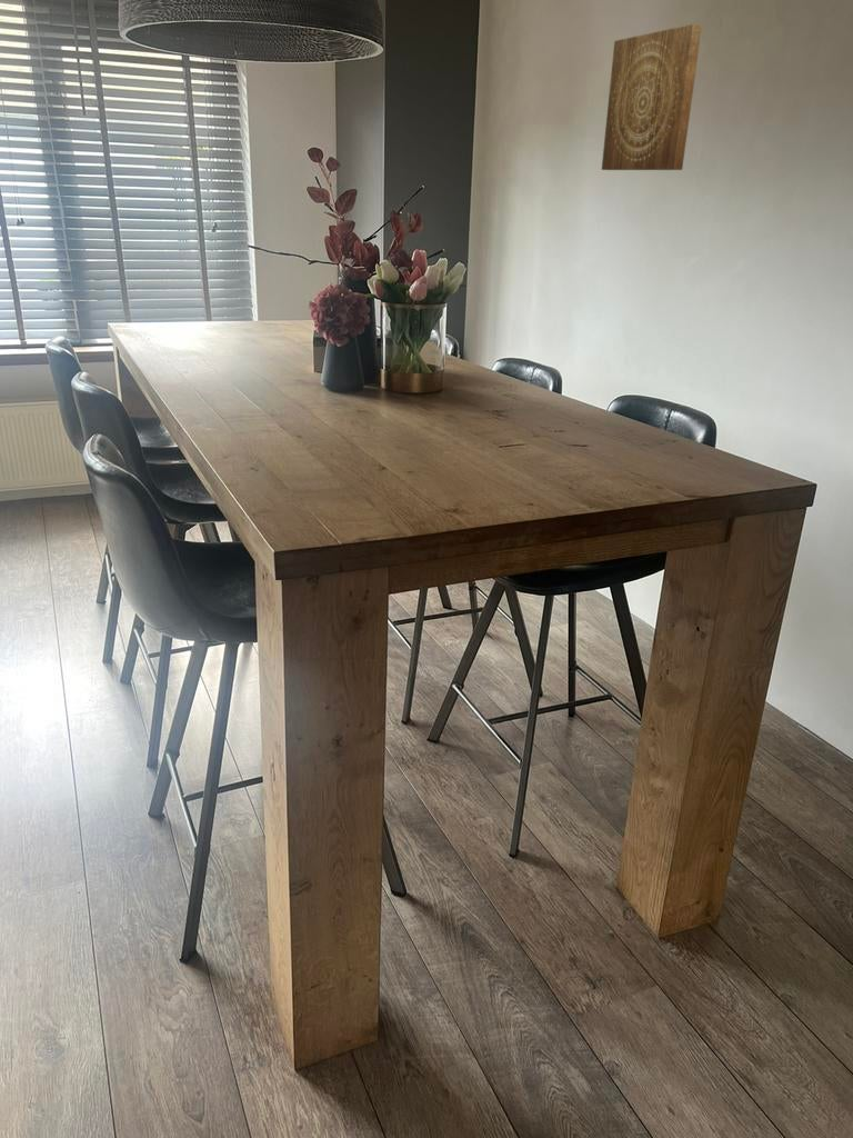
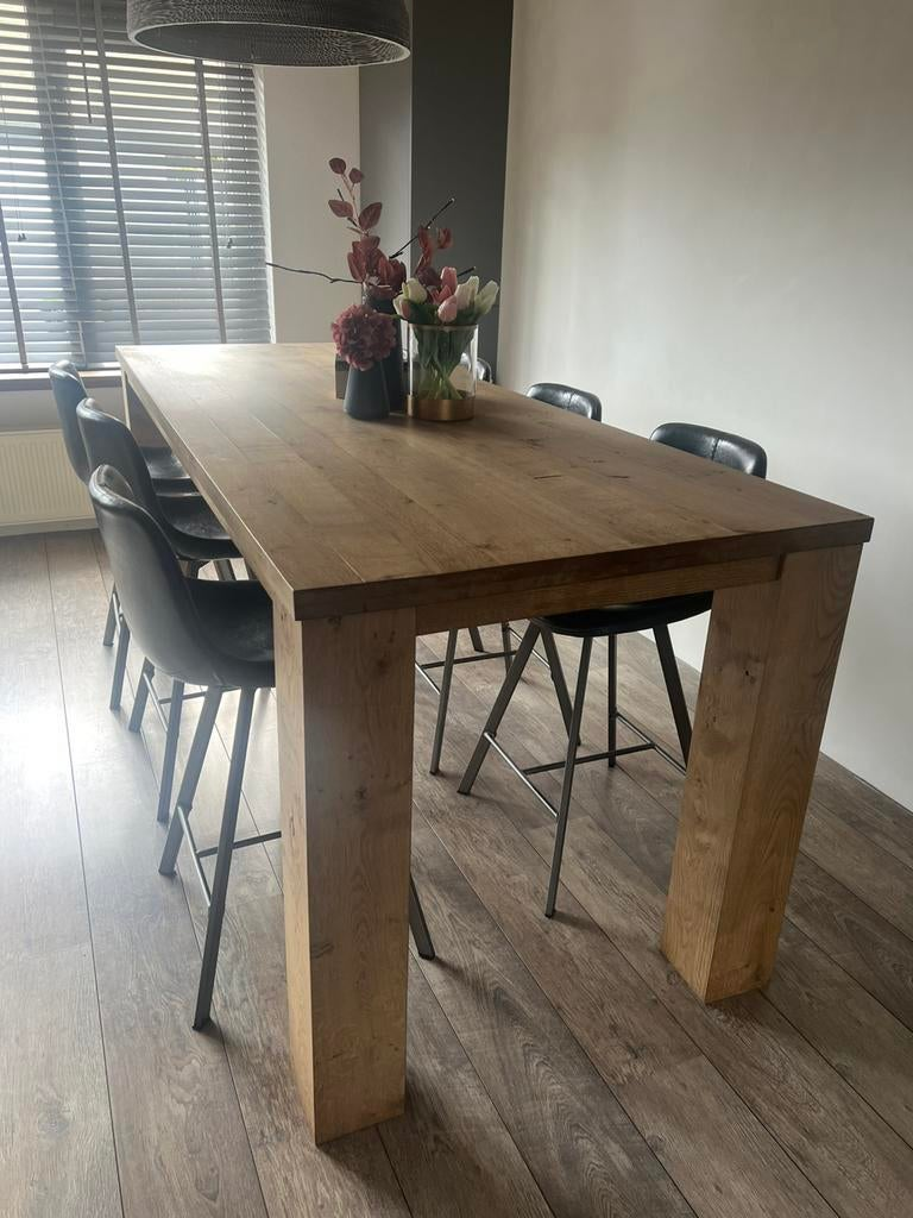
- wall art (646, 103)
